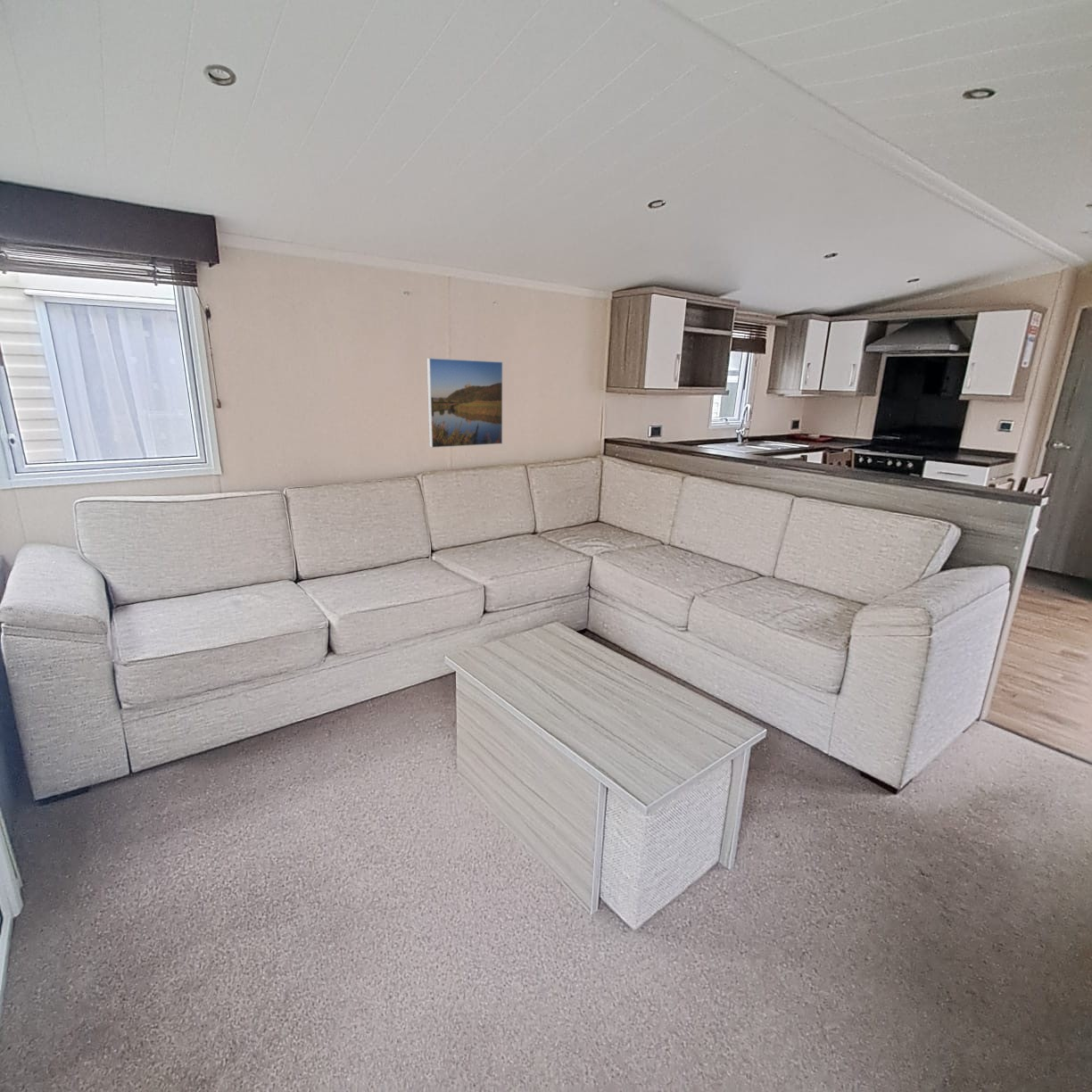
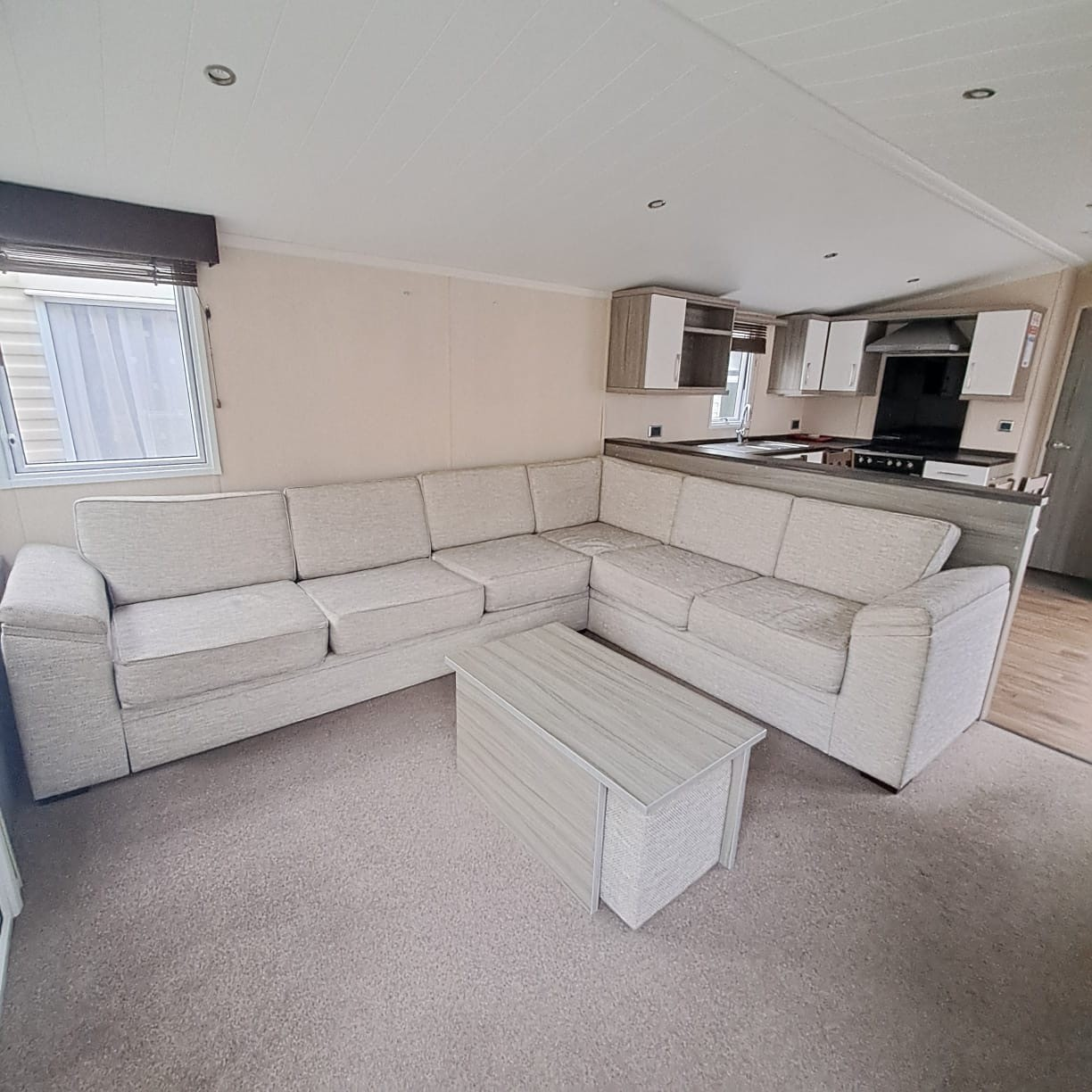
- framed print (467, 403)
